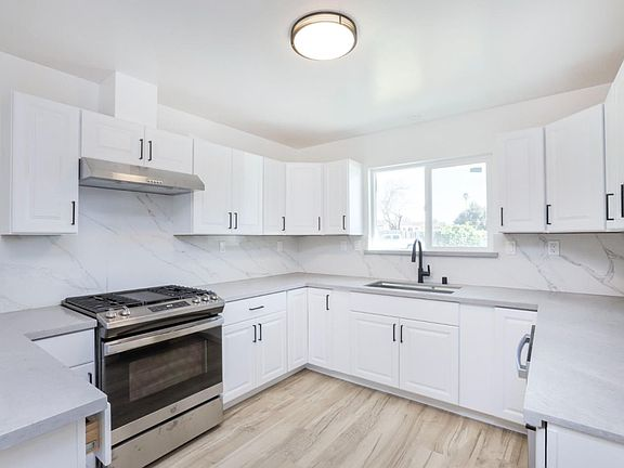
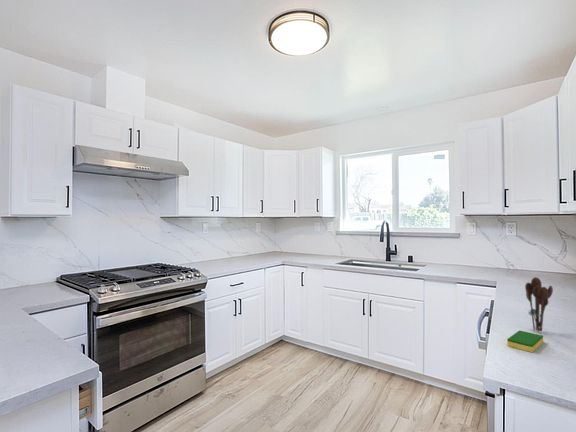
+ utensil holder (538, 304)
+ dish sponge (525, 340)
